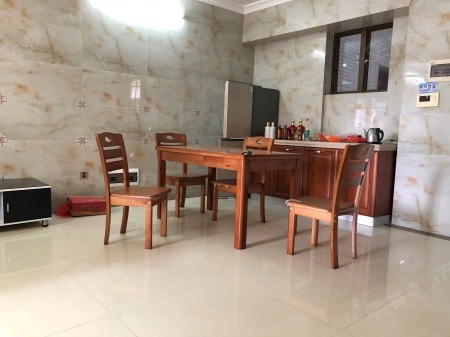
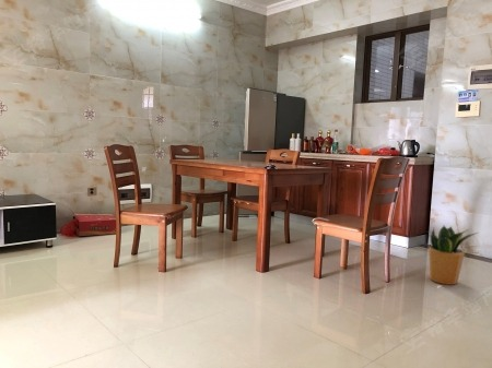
+ potted plant (448, 253)
